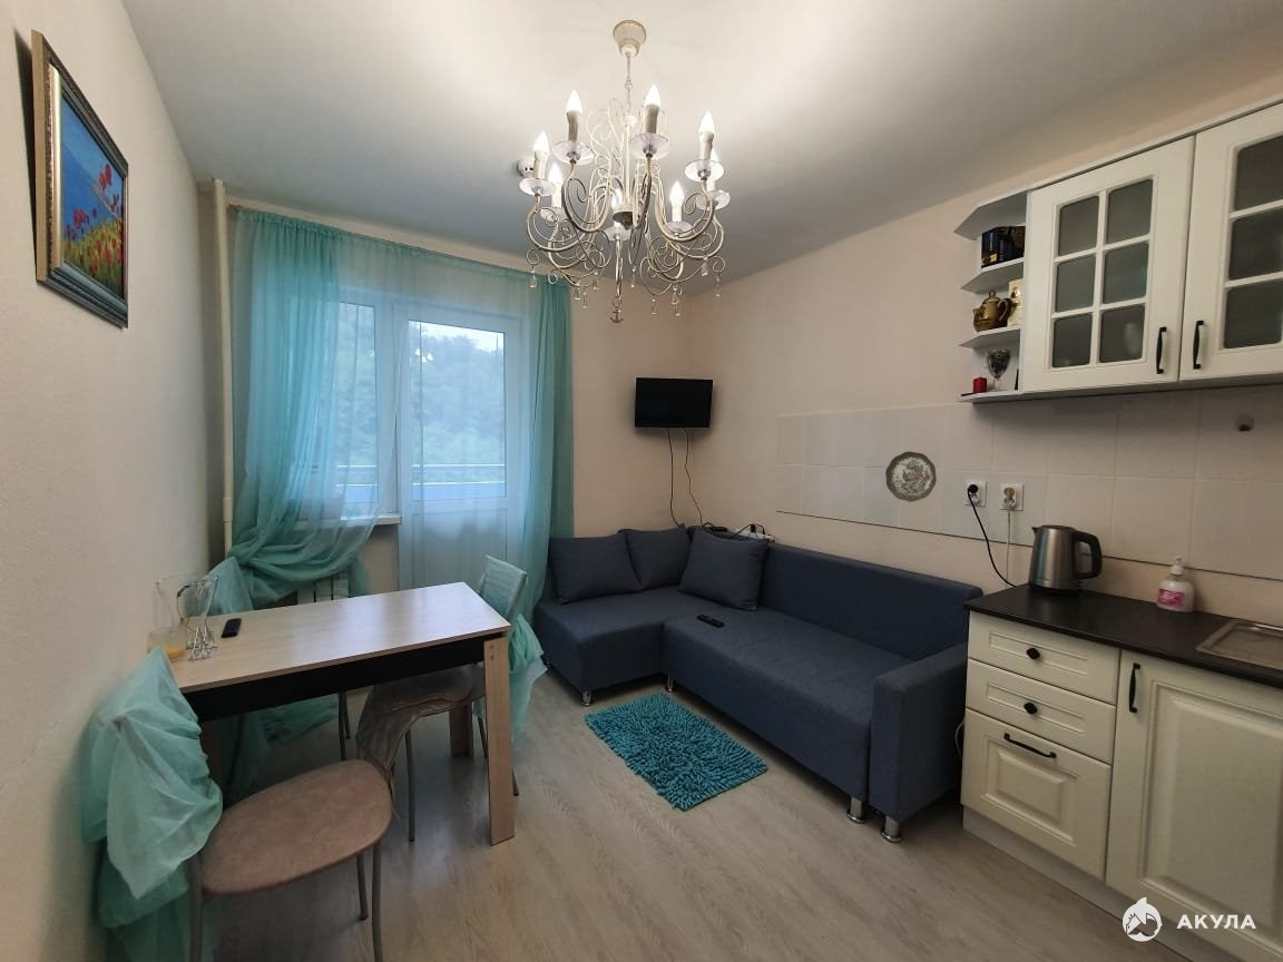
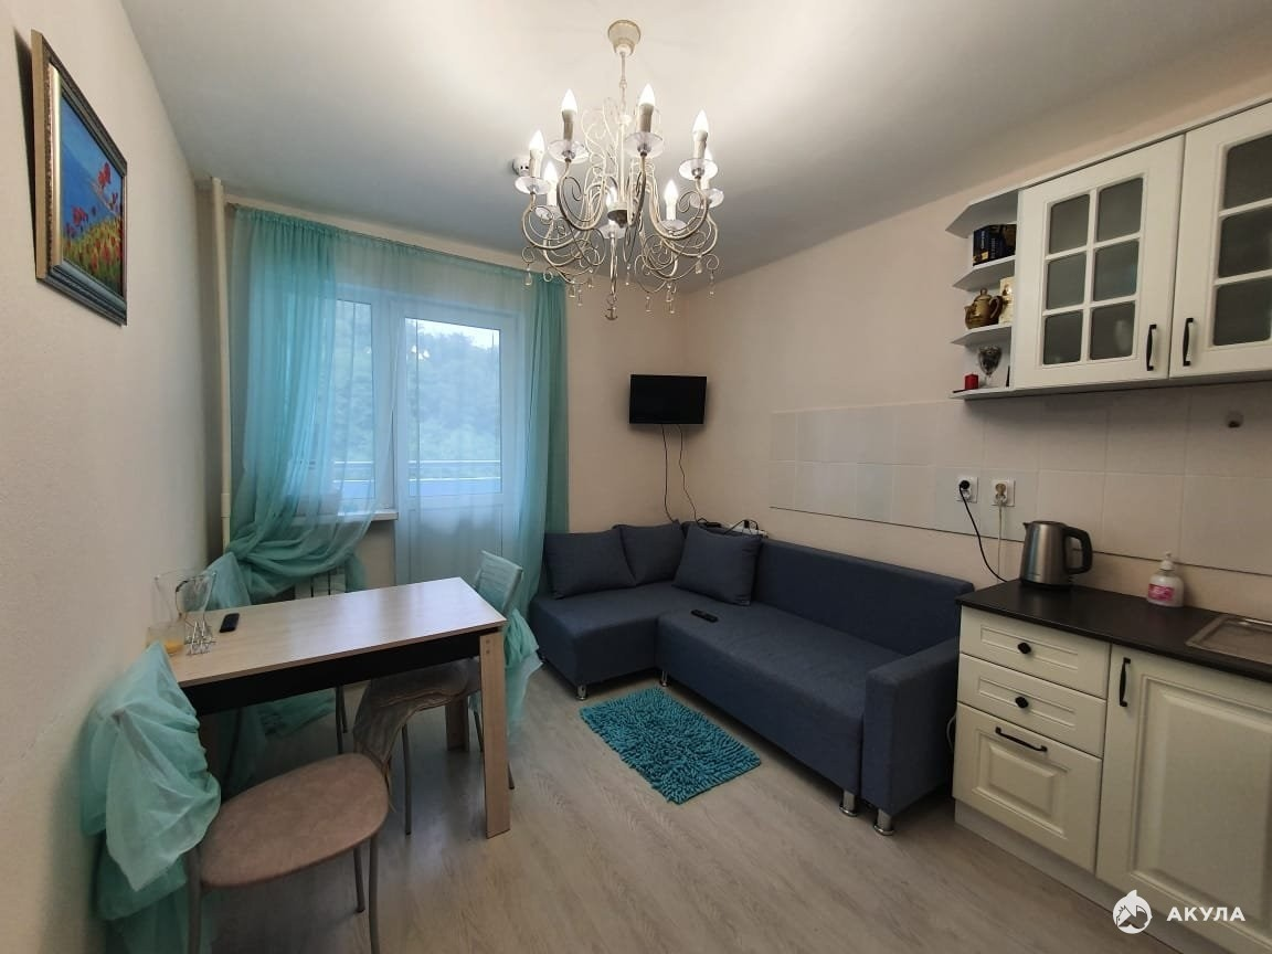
- decorative plate (911, 477)
